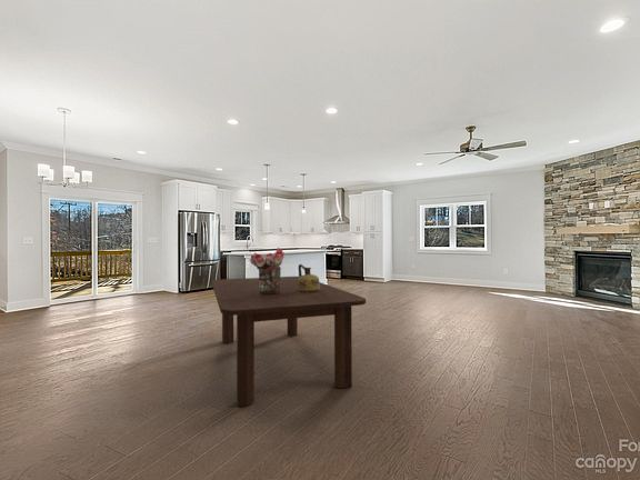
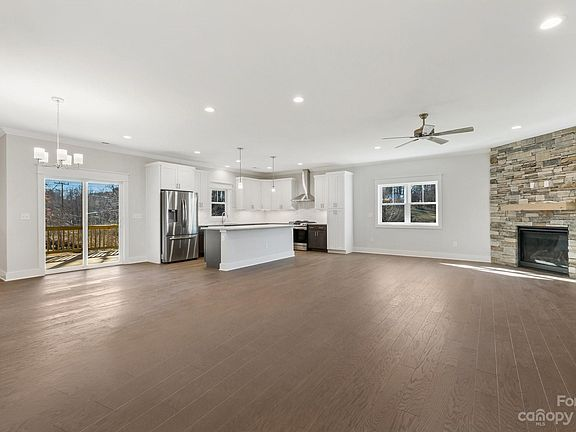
- ceramic jug (308, 277)
- dining table (274, 319)
- bouquet (268, 270)
